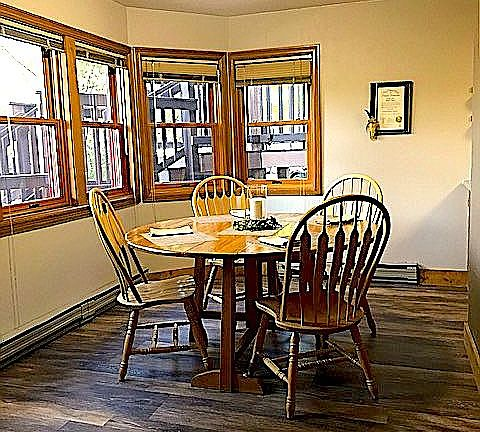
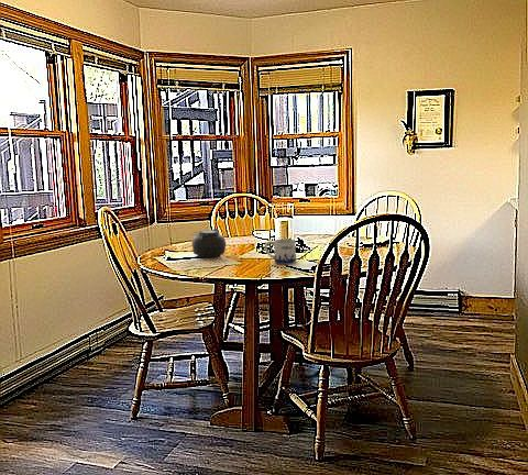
+ teapot (210, 243)
+ mug (282, 251)
